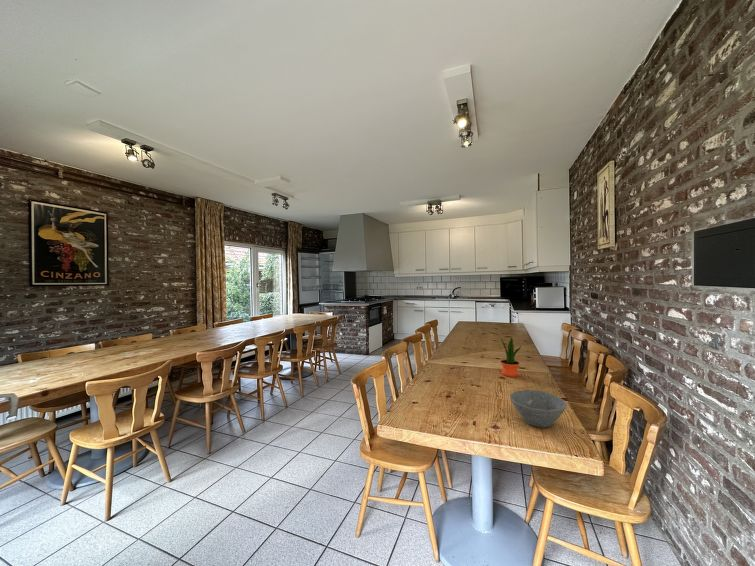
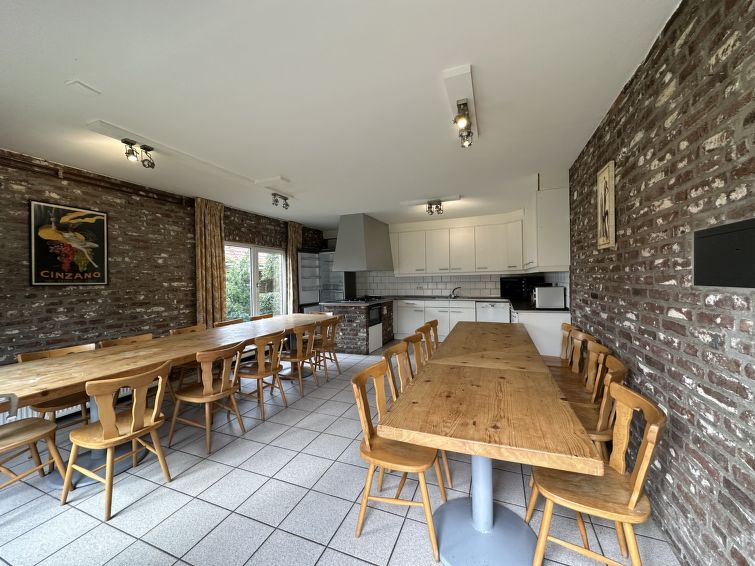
- bowl (537, 410)
- potted plant (511, 355)
